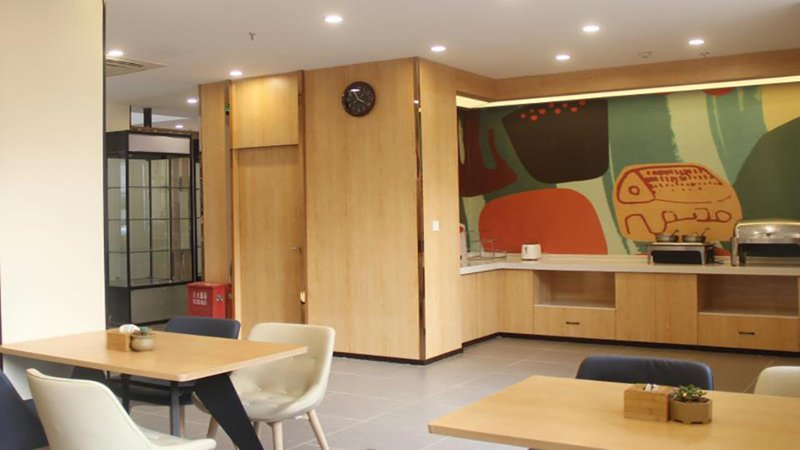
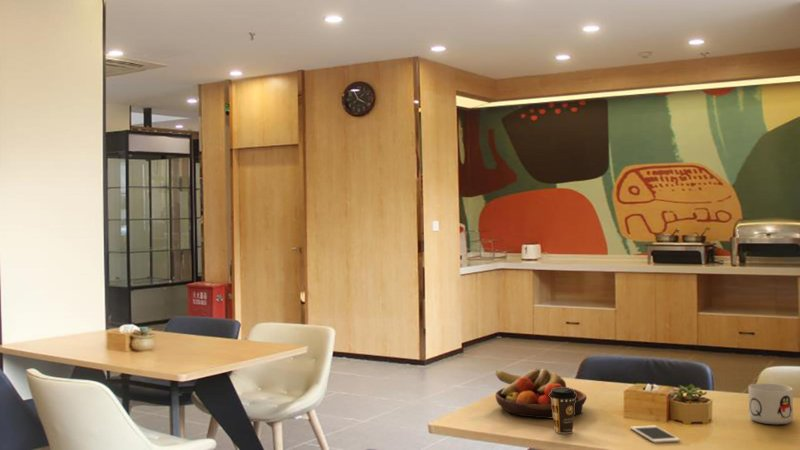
+ cell phone (654, 433)
+ mug (773, 402)
+ fruit bowl (539, 390)
+ coffee cup (563, 410)
